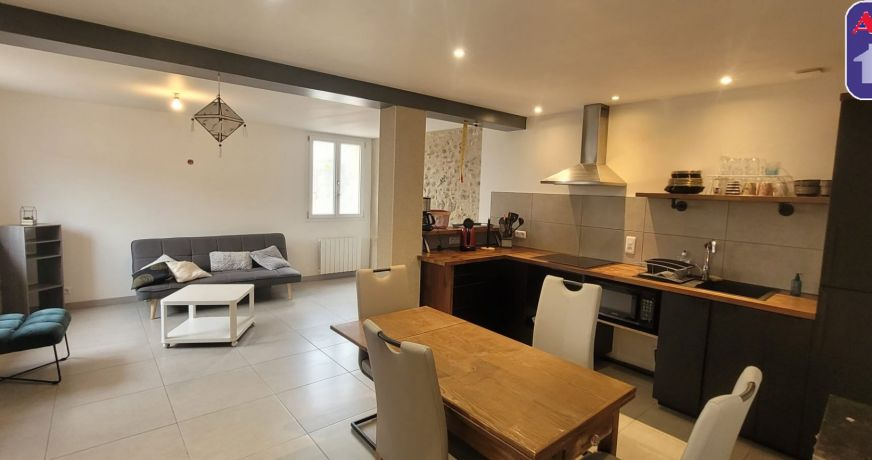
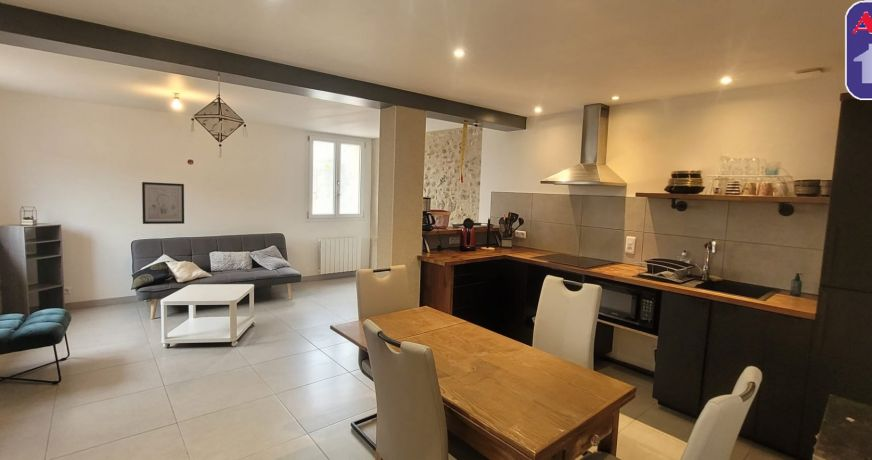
+ wall art (163, 203)
